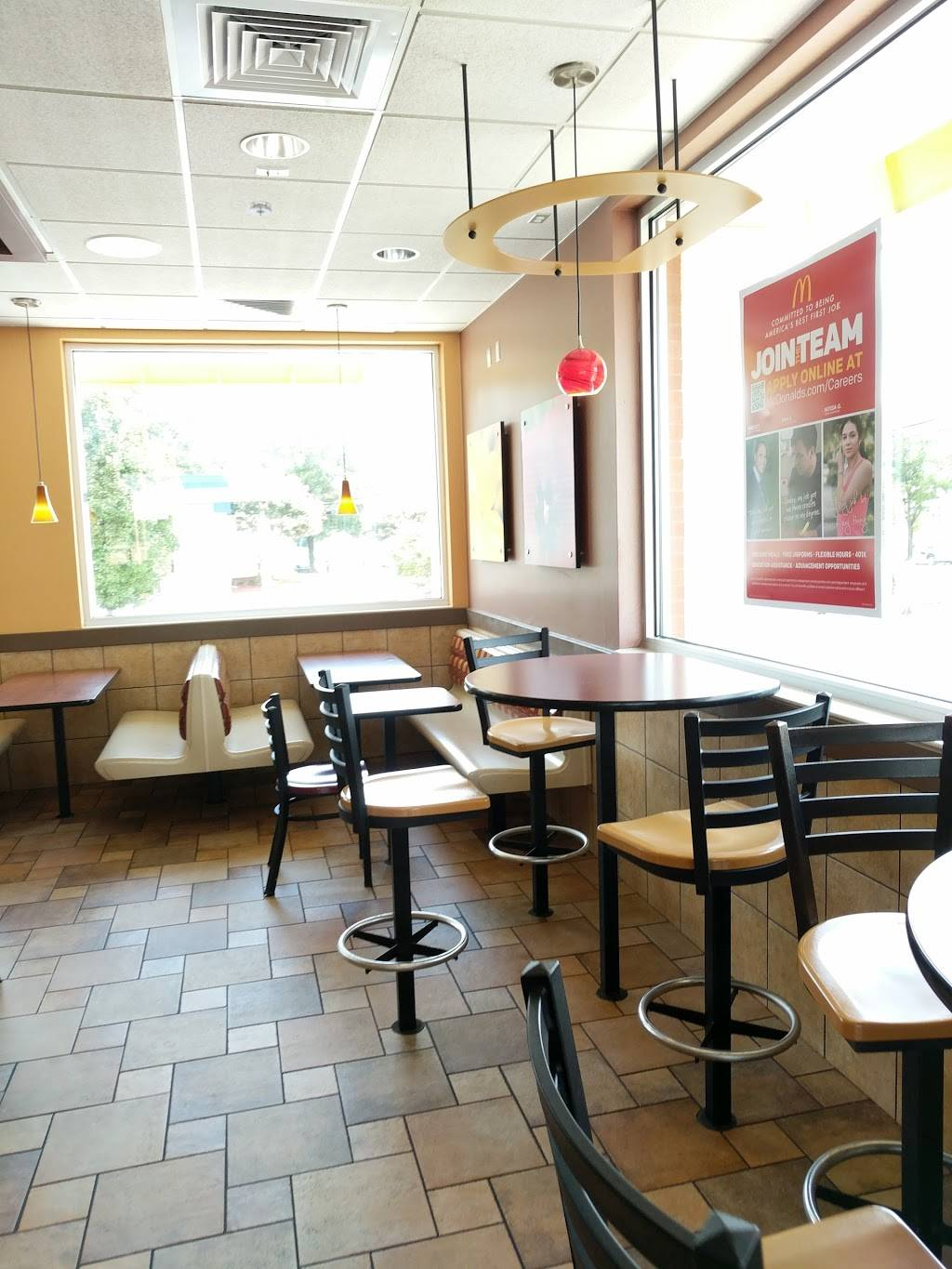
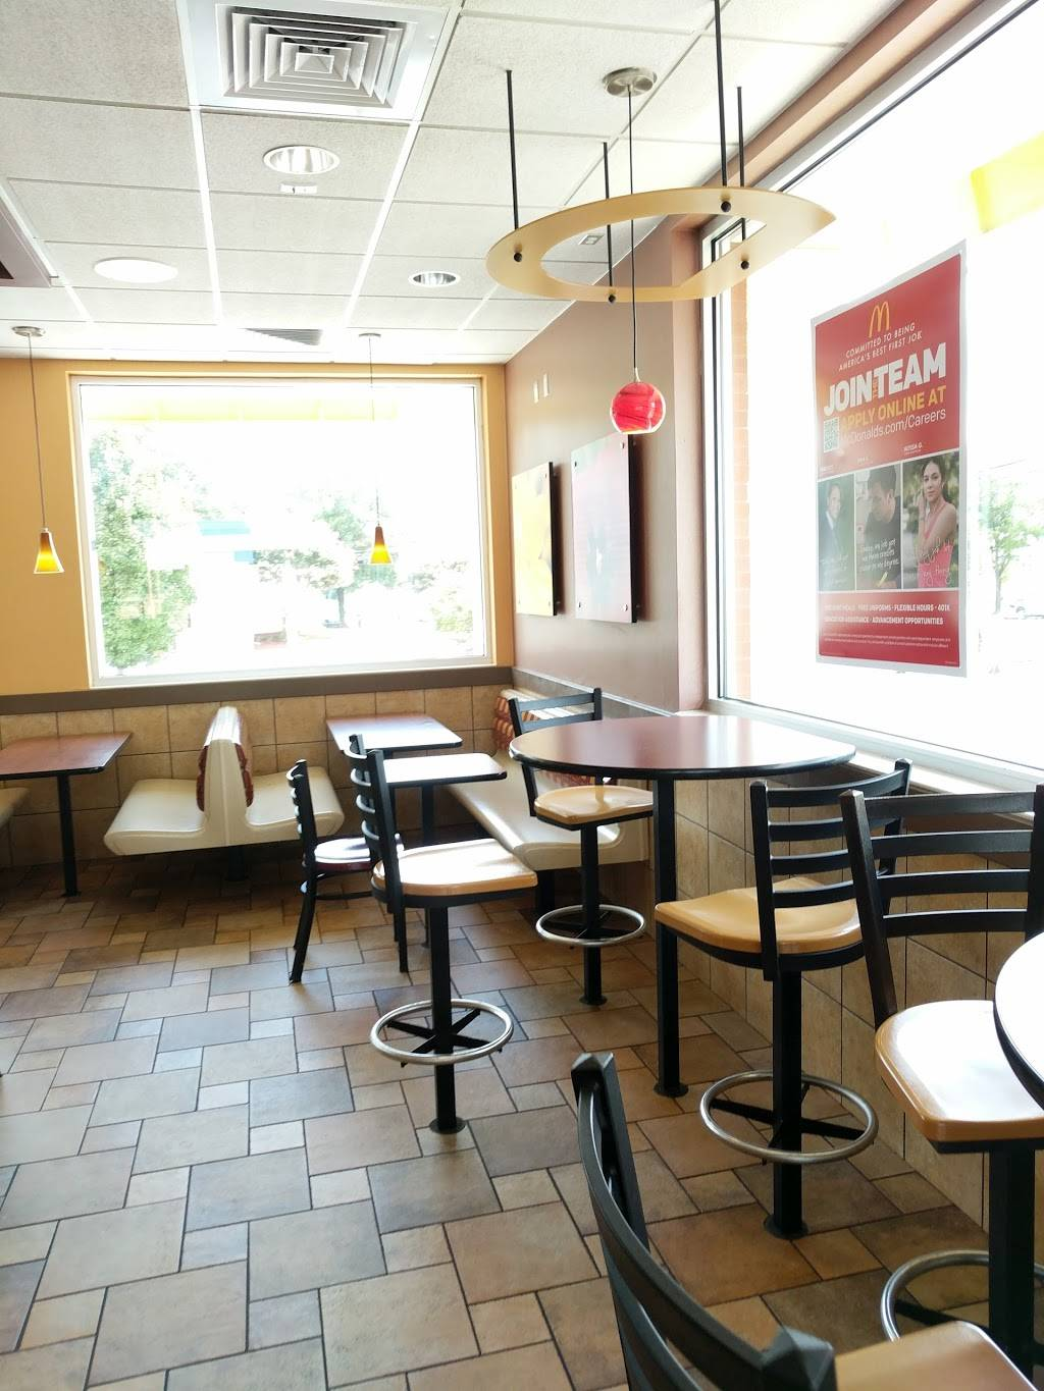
- smoke detector (259, 208)
